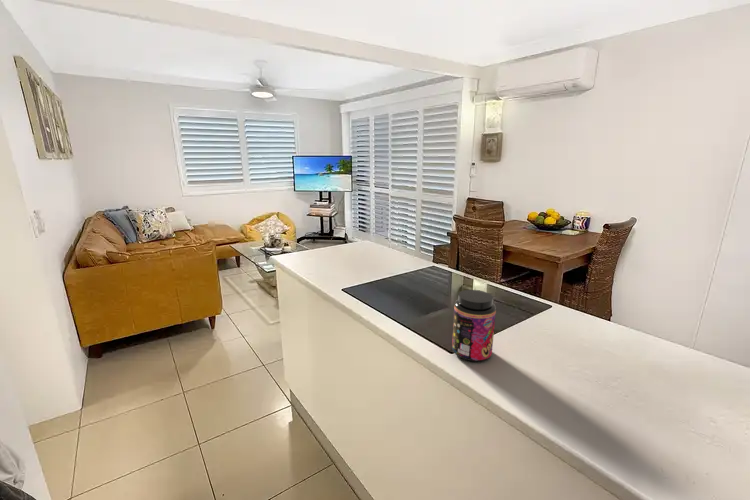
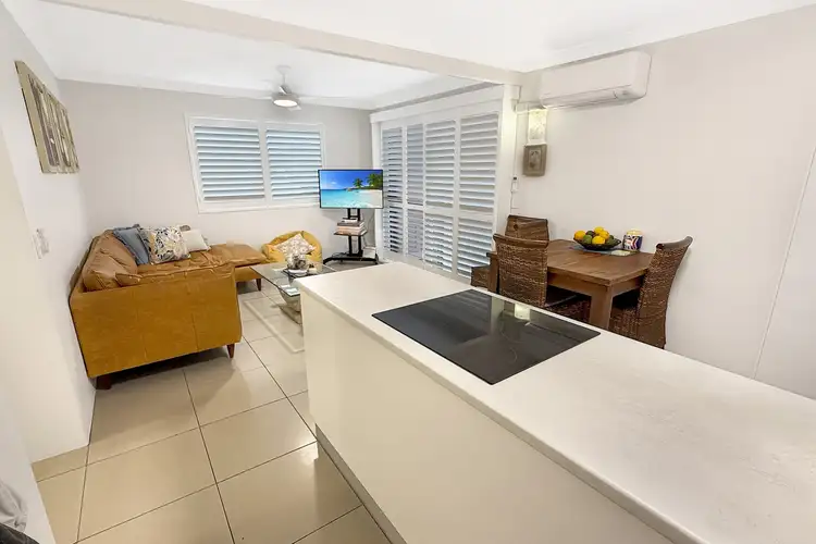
- jar (473, 324)
